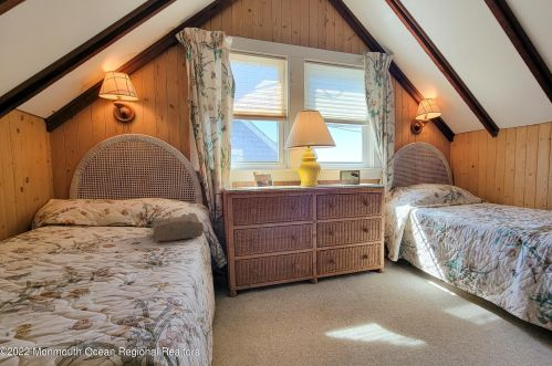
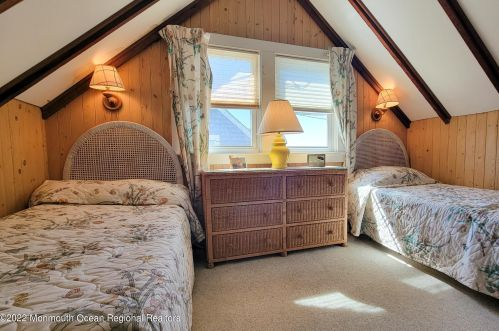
- tote bag (174, 224)
